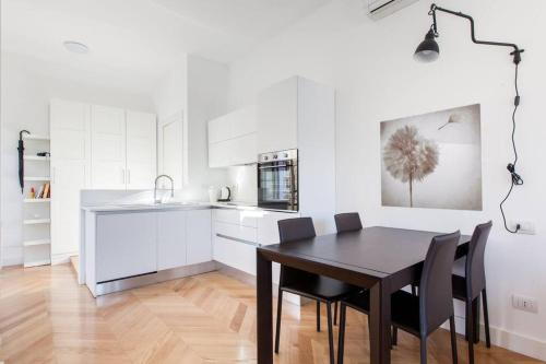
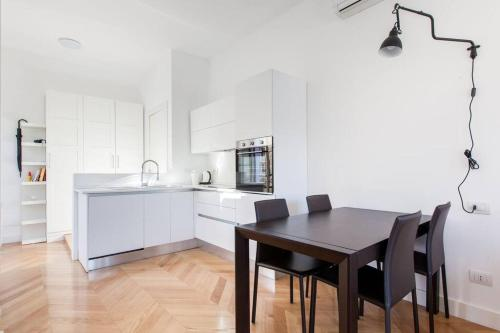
- wall art (425, 161)
